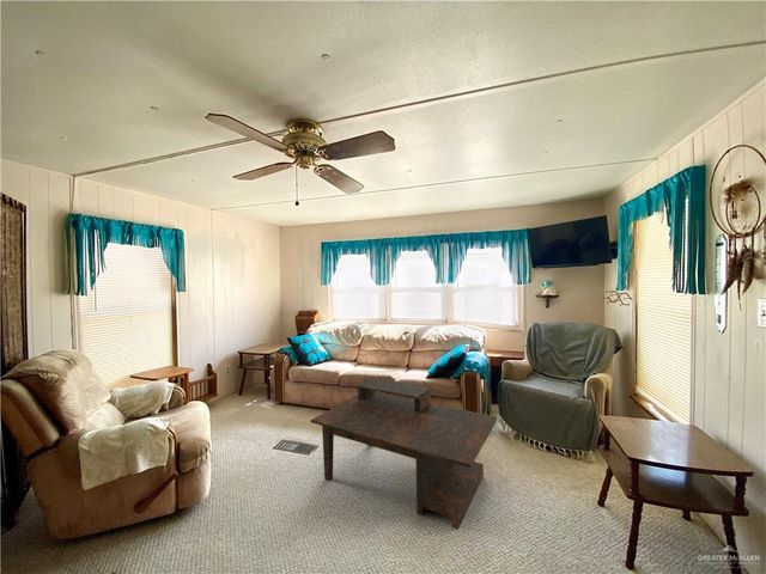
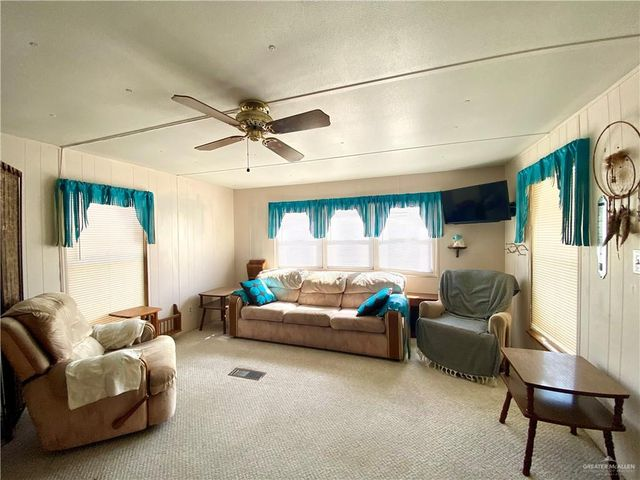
- coffee table (405, 439)
